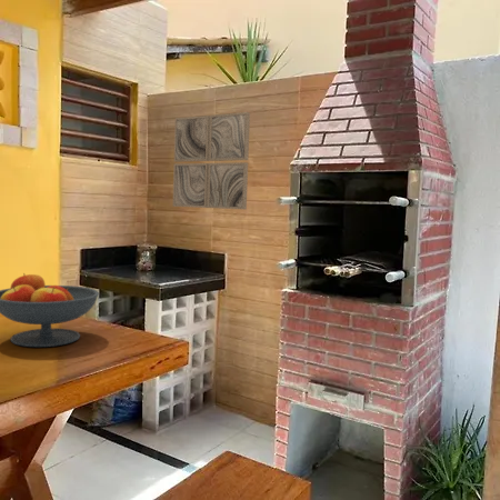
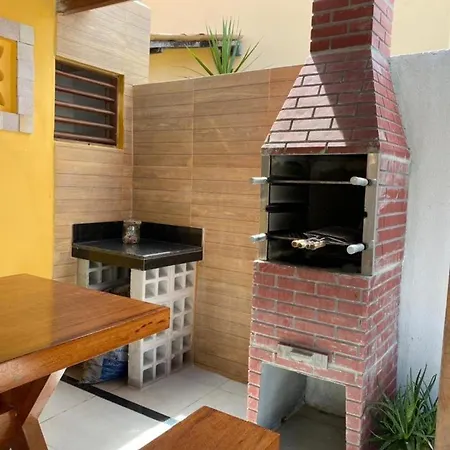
- wall art (209, 160)
- fruit bowl (46, 308)
